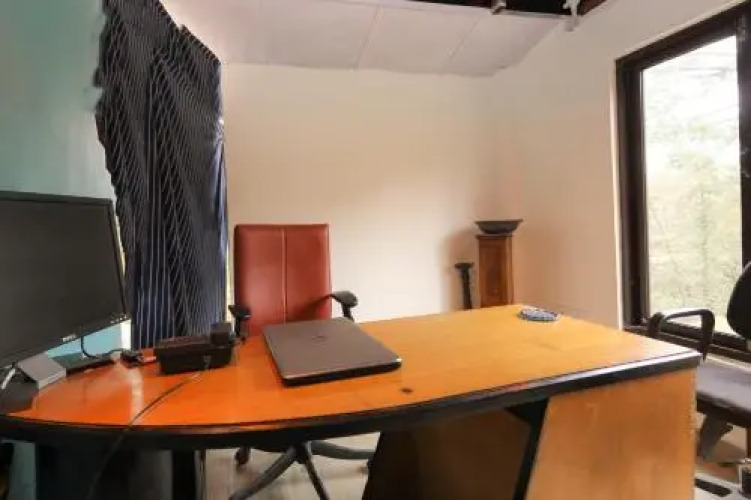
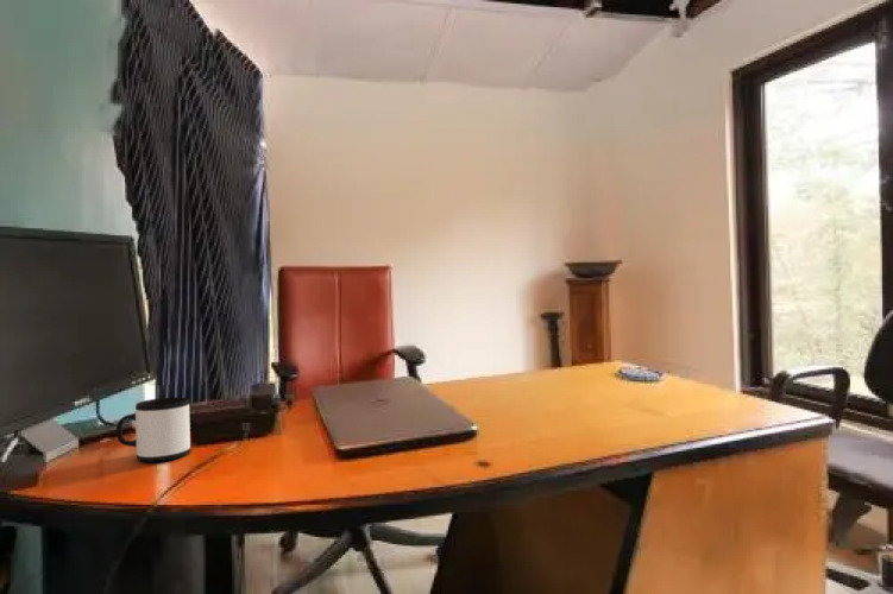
+ mug (152, 428)
